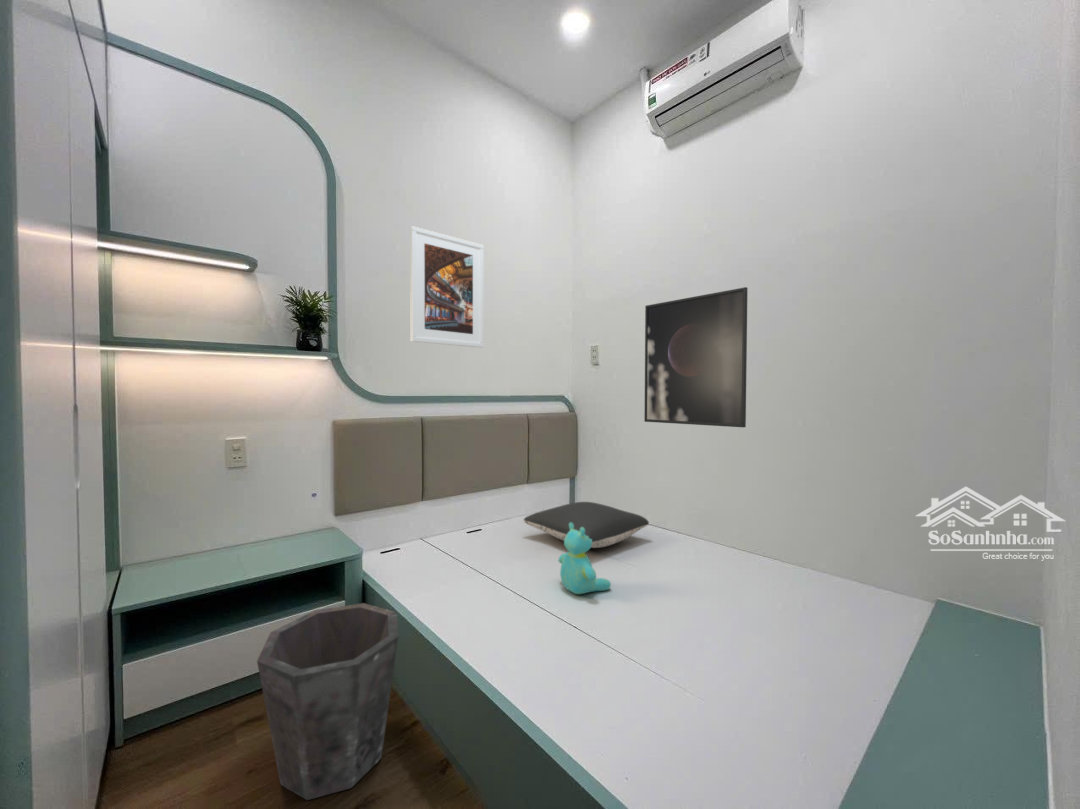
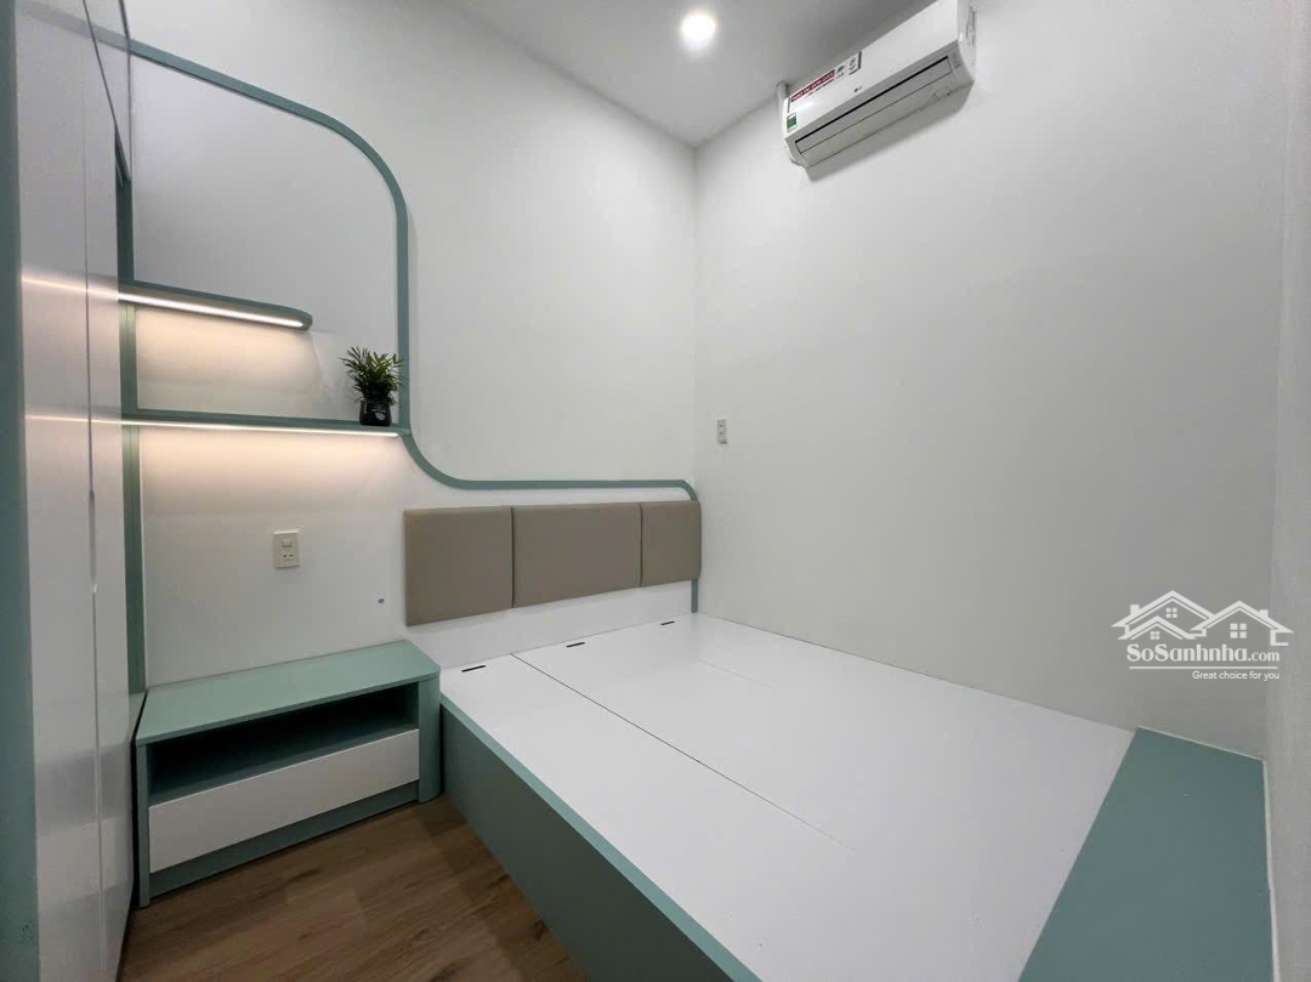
- teddy bear (584, 556)
- pillow (585, 521)
- waste bin (334, 695)
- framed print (449, 290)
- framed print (691, 361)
